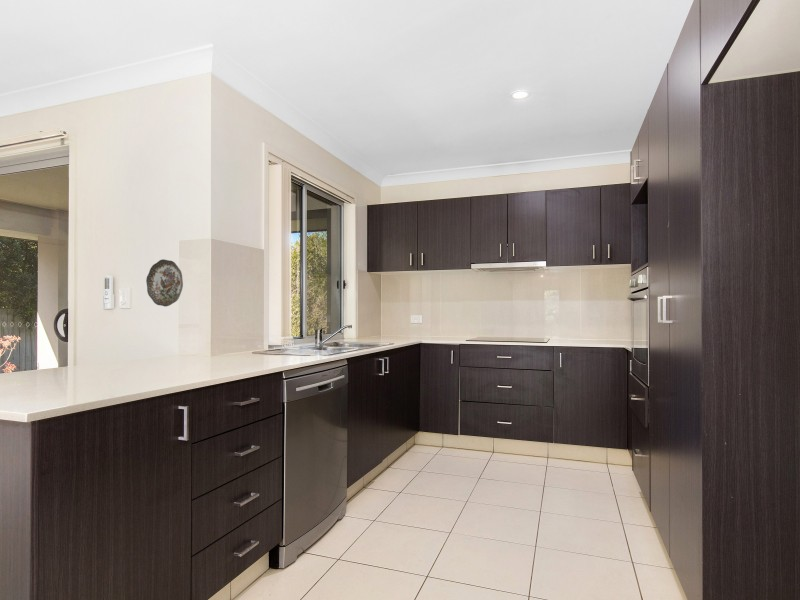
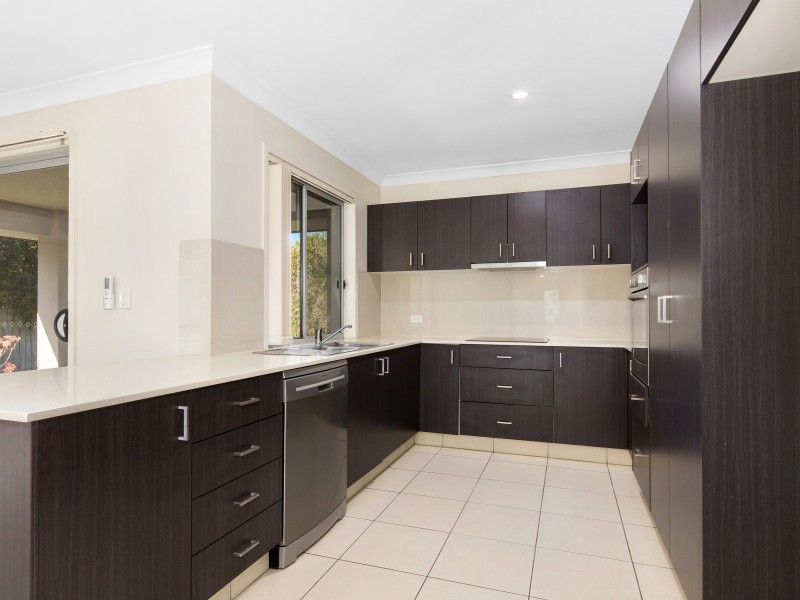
- decorative plate (166, 283)
